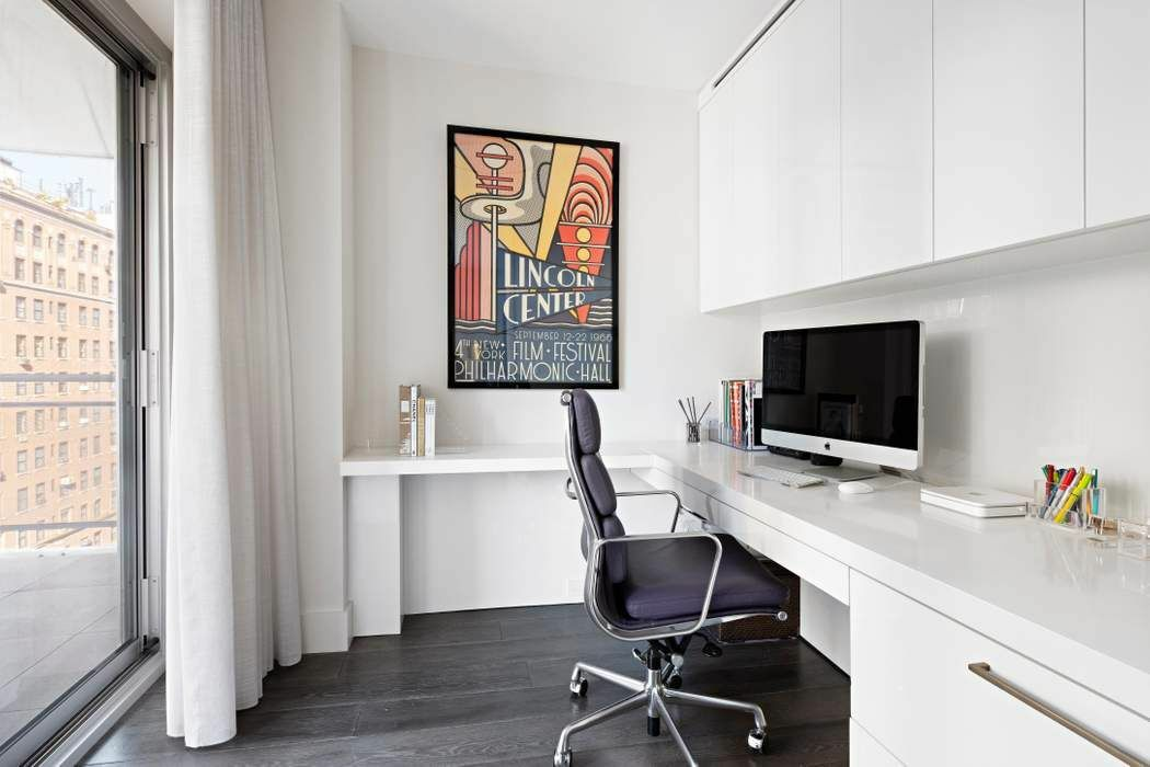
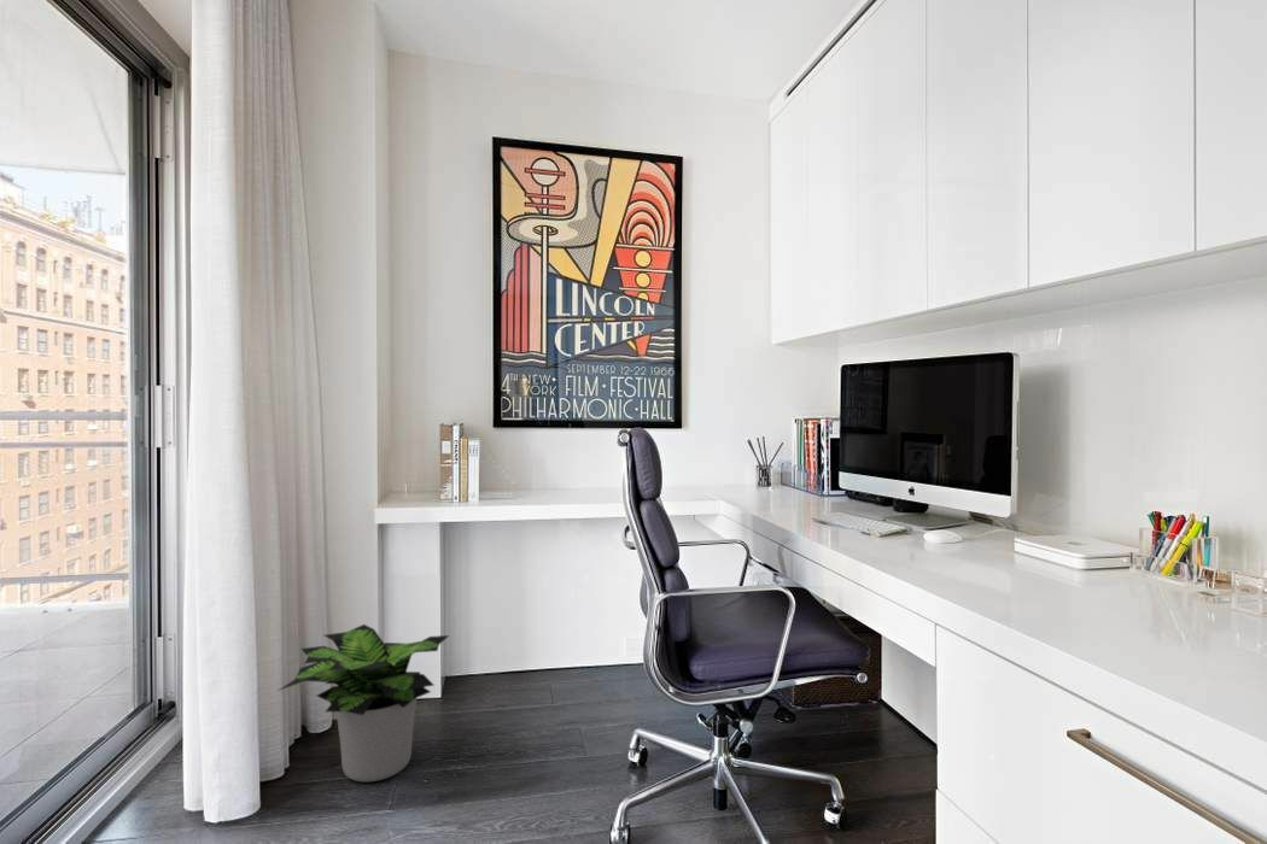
+ potted plant (370, 702)
